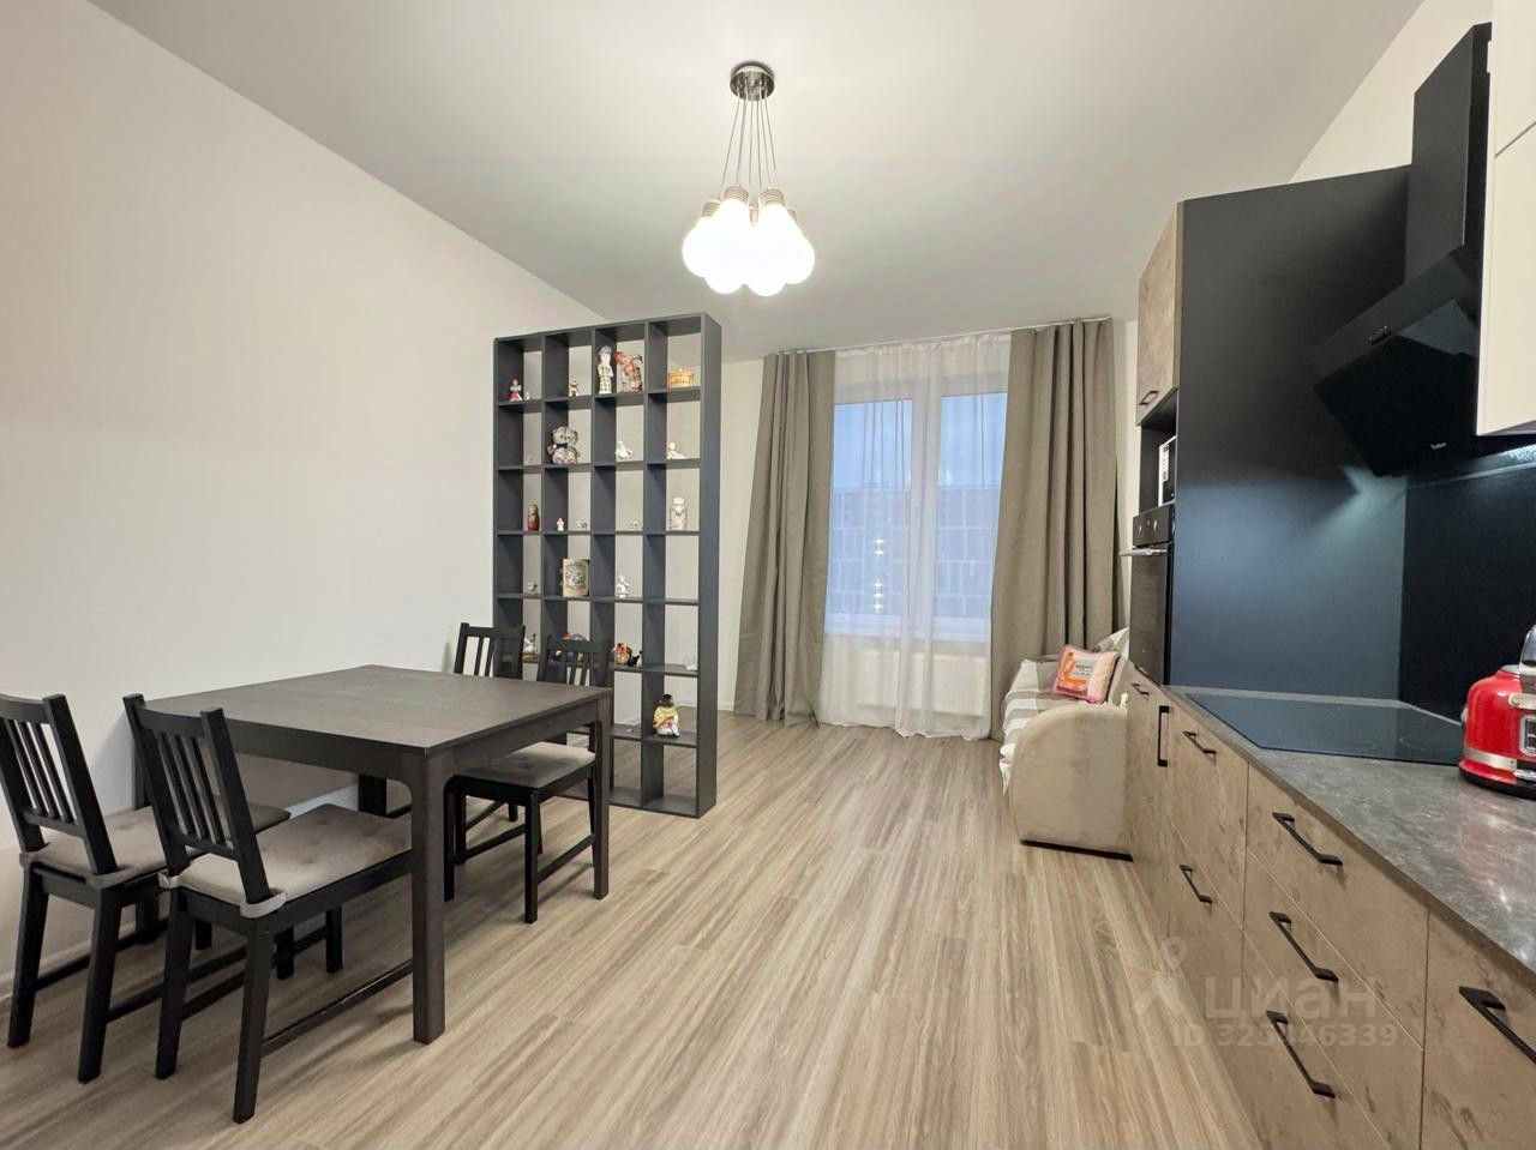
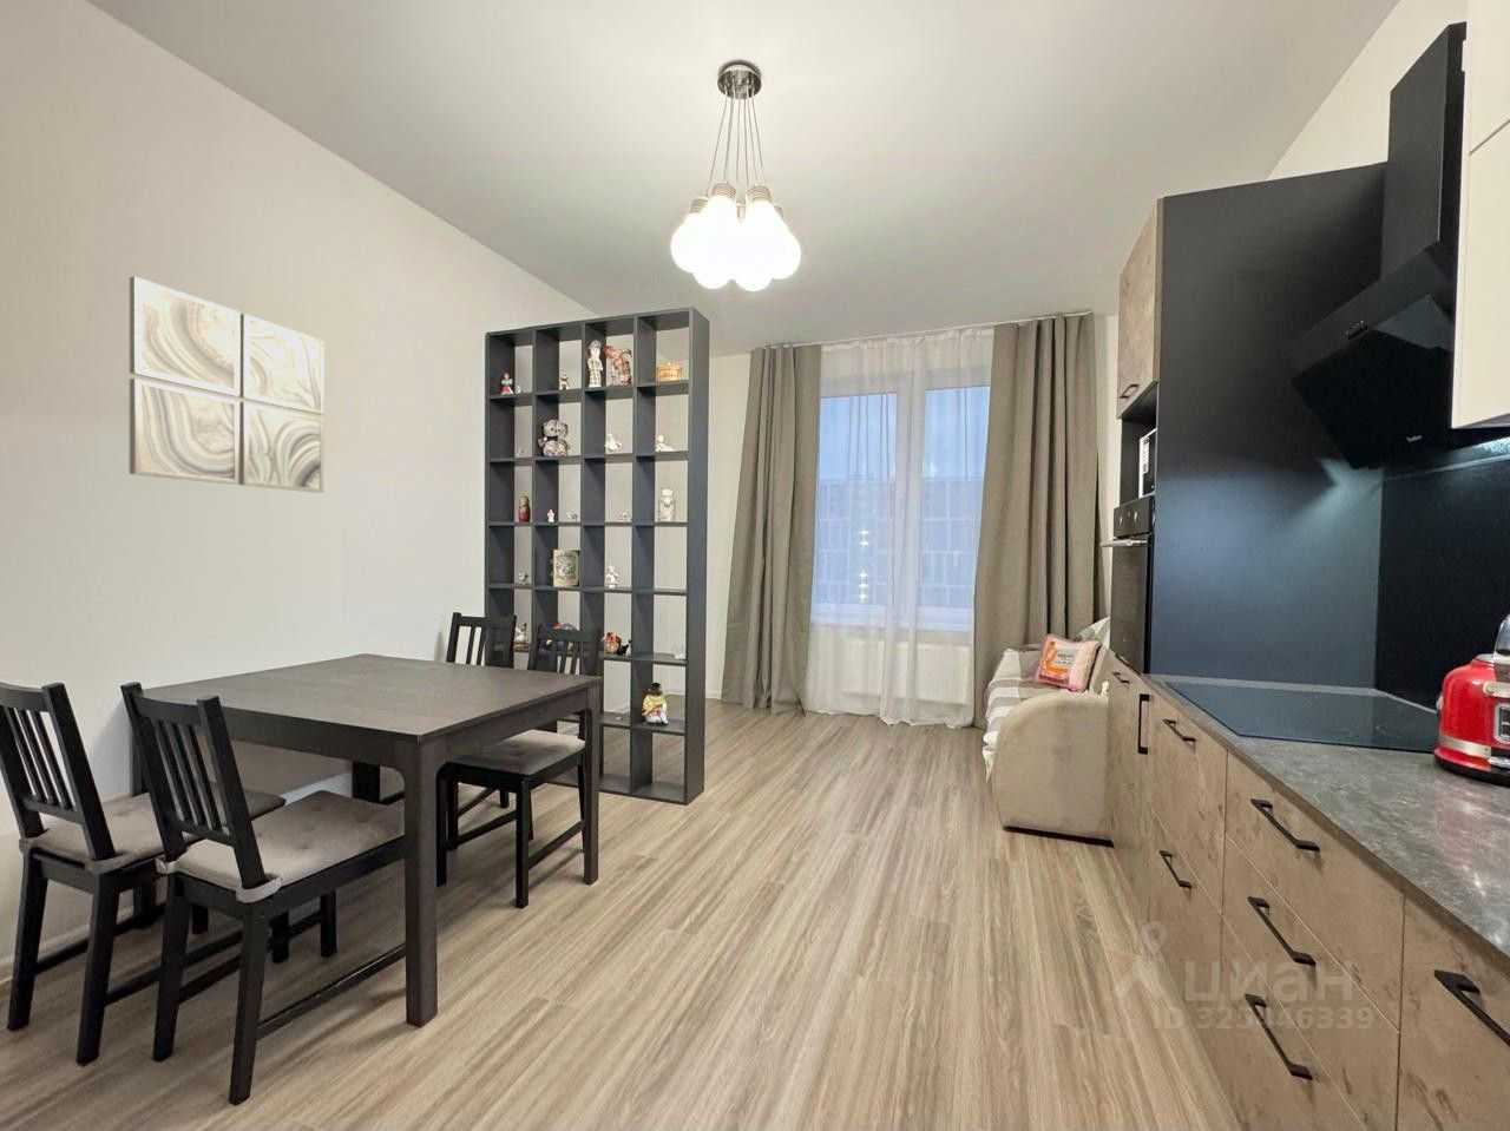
+ wall art (240, 397)
